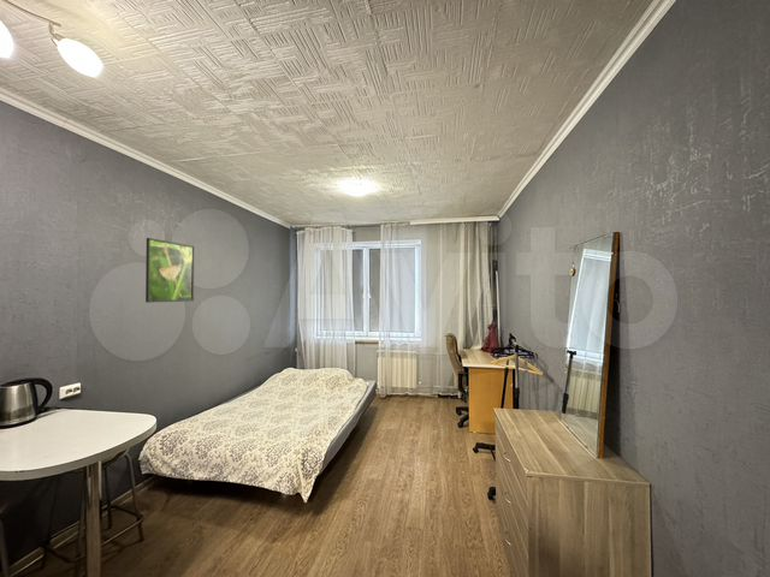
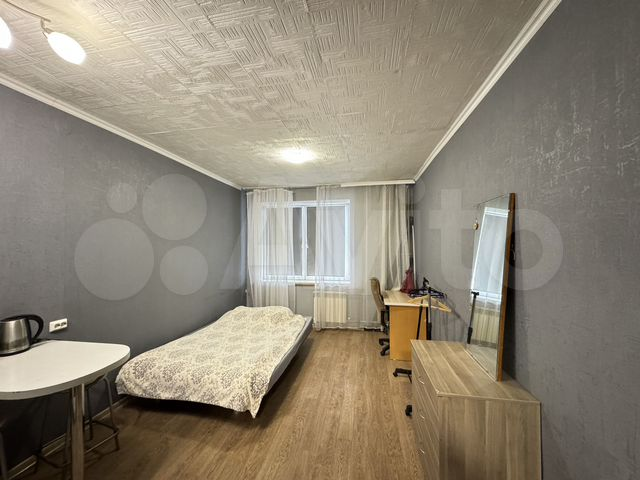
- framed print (172, 272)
